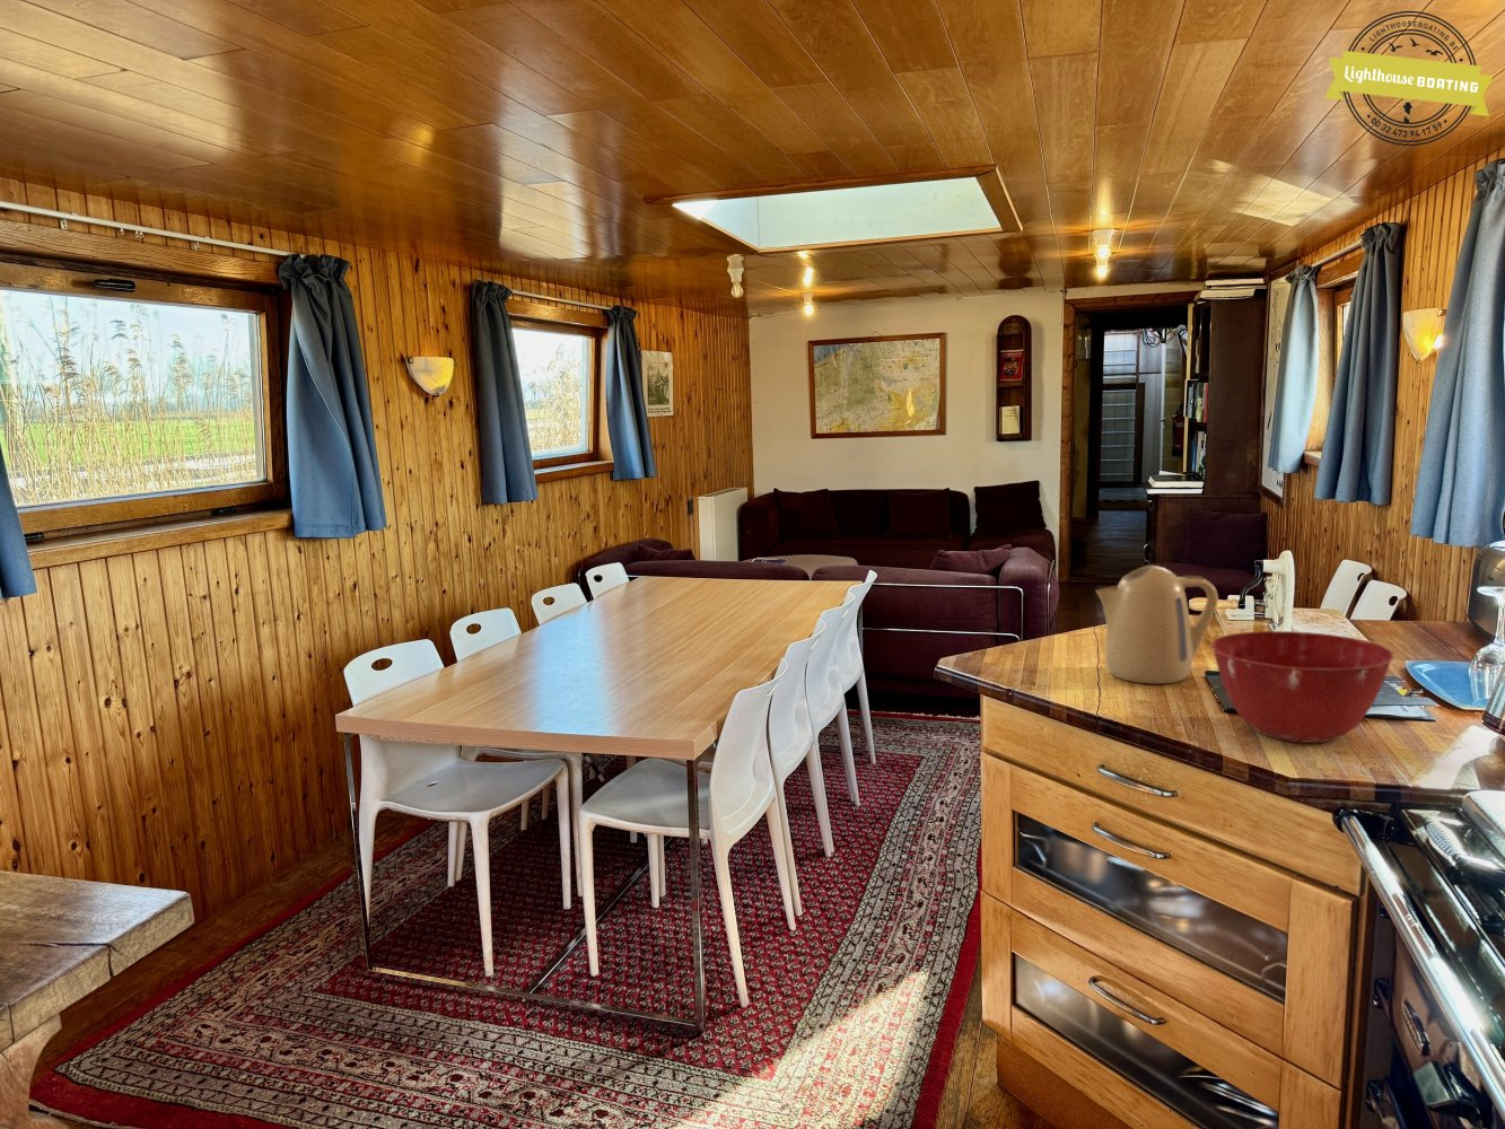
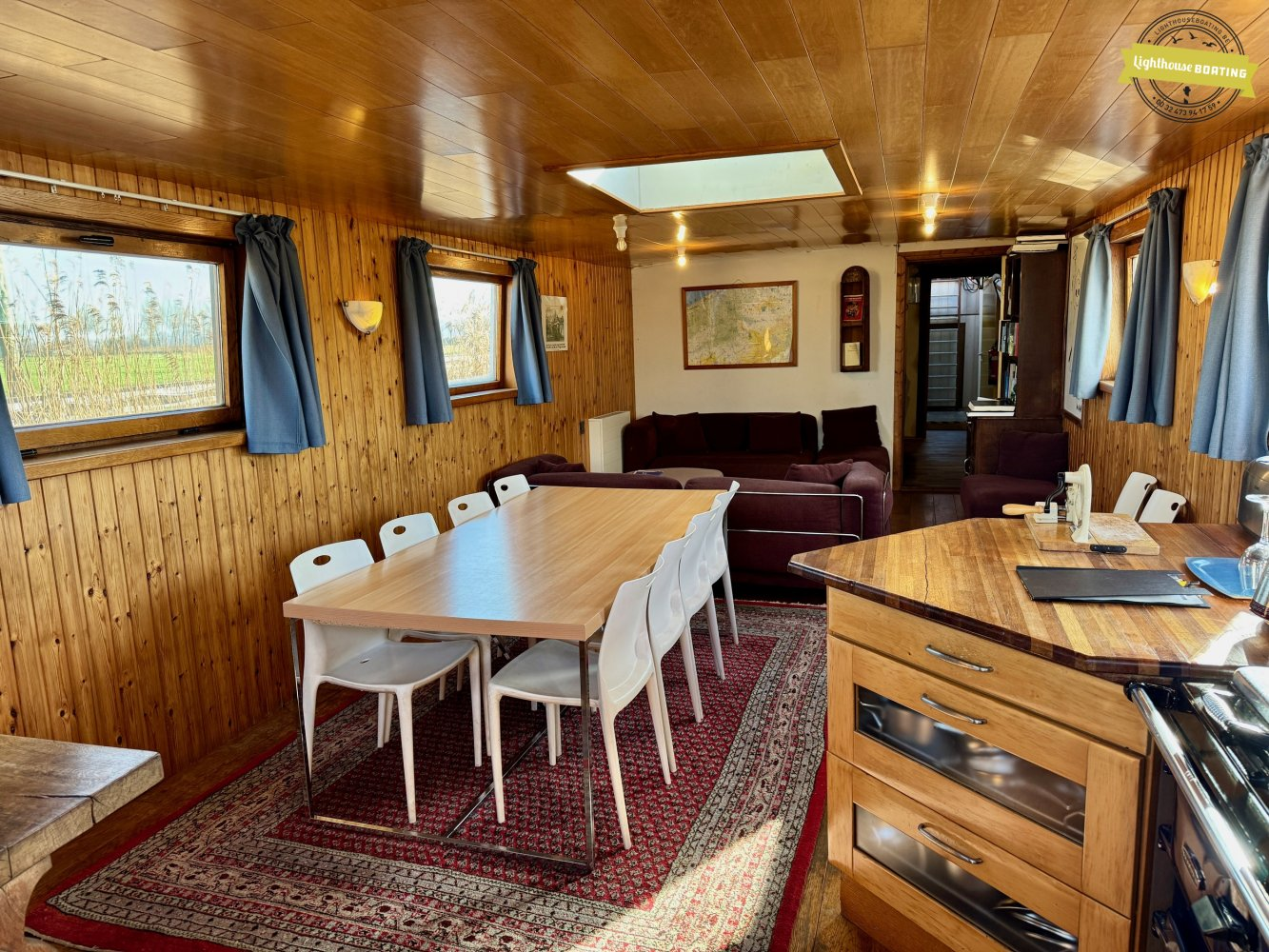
- mixing bowl (1296, 689)
- kettle (1154, 620)
